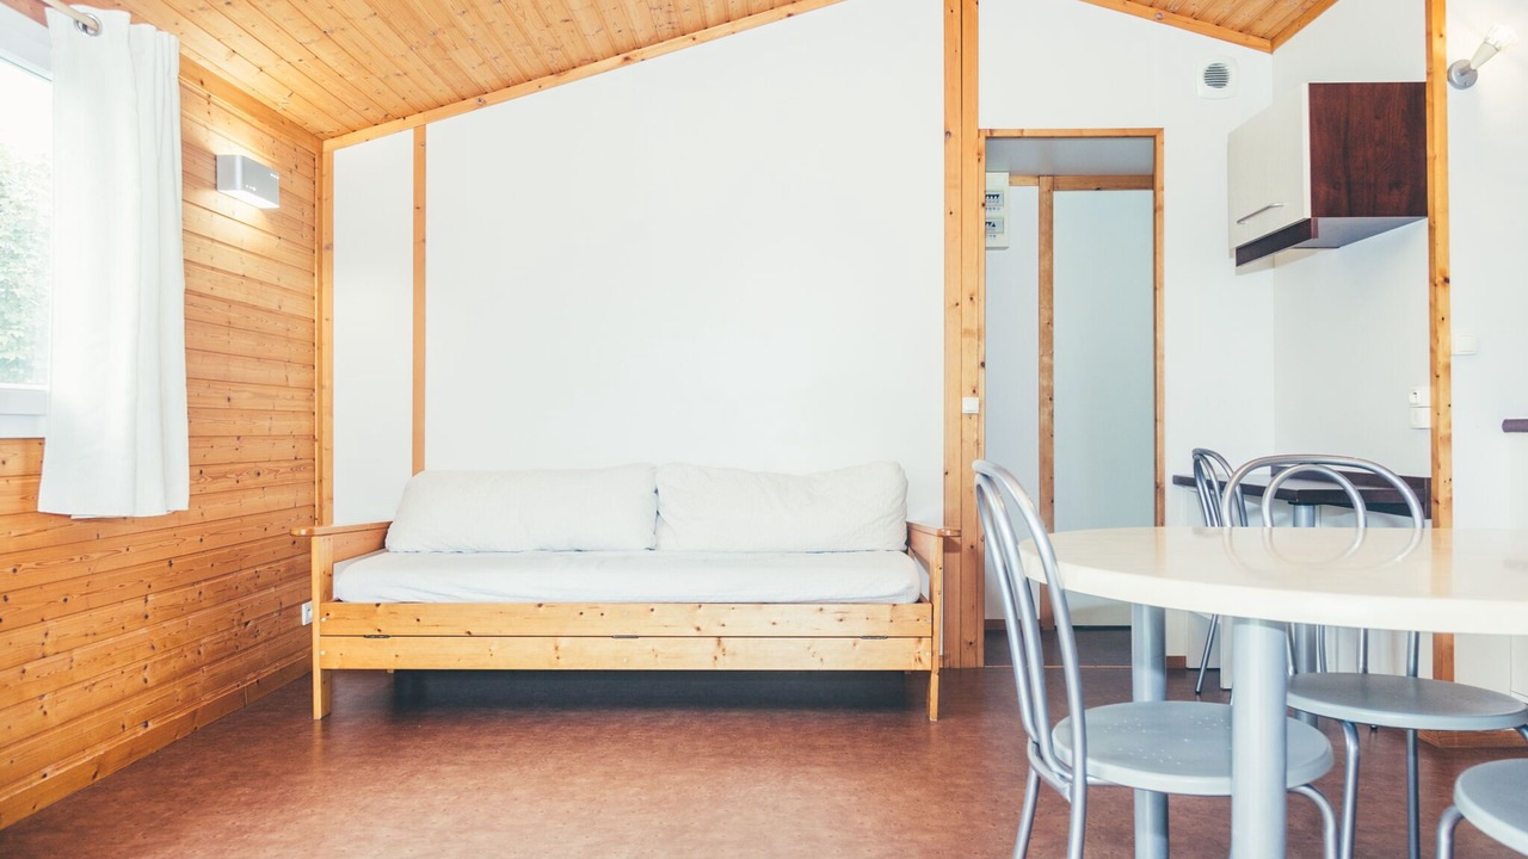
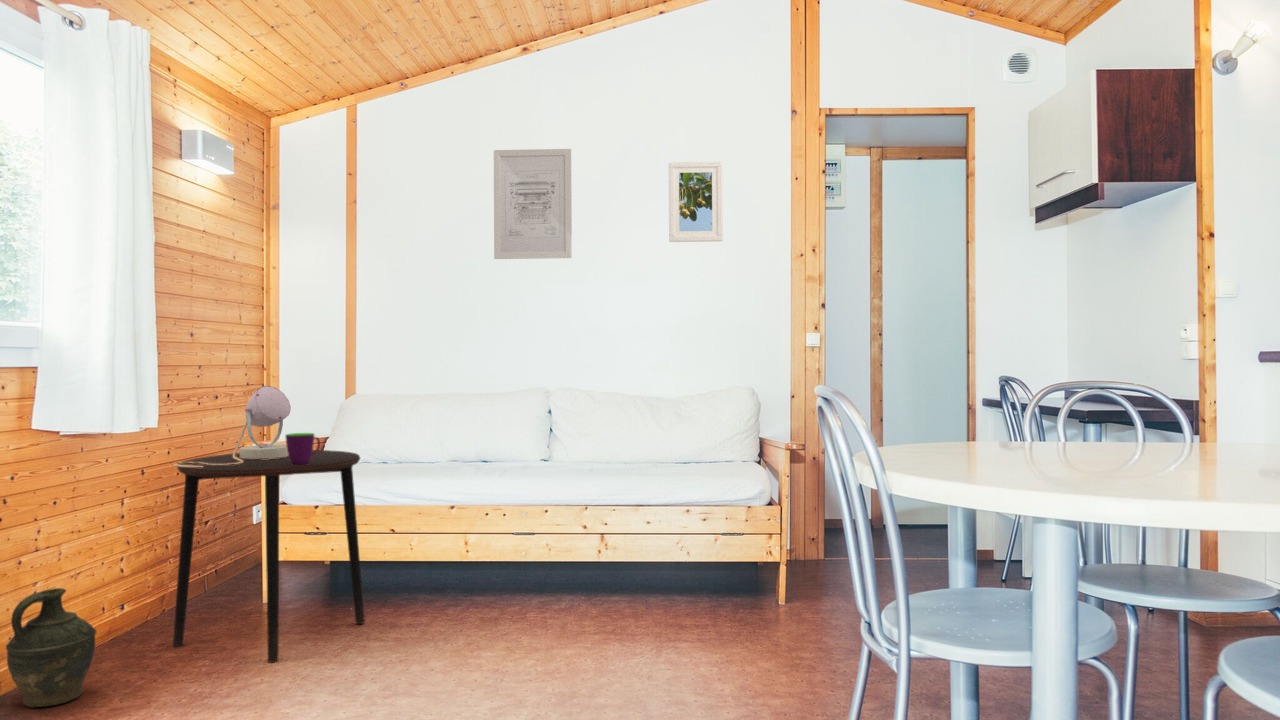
+ wall art (532, 204)
+ mug (304, 448)
+ ceramic jug (52, 644)
+ side table (272, 546)
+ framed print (695, 201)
+ table lamp (243, 428)
